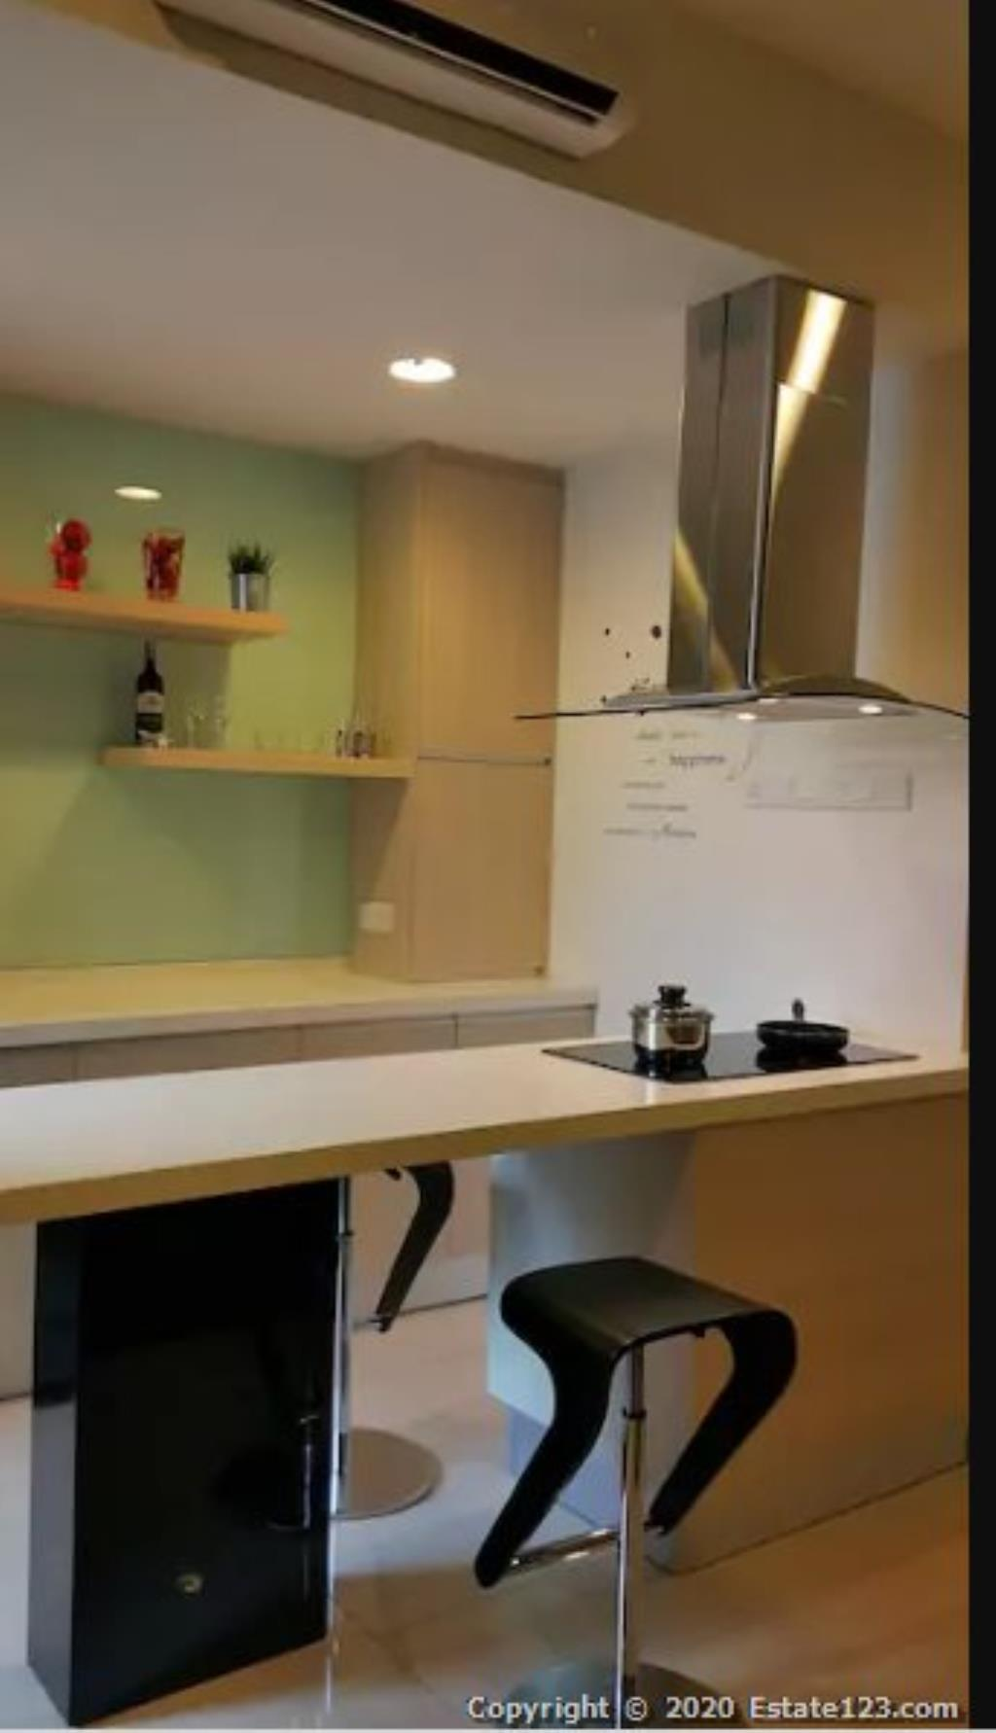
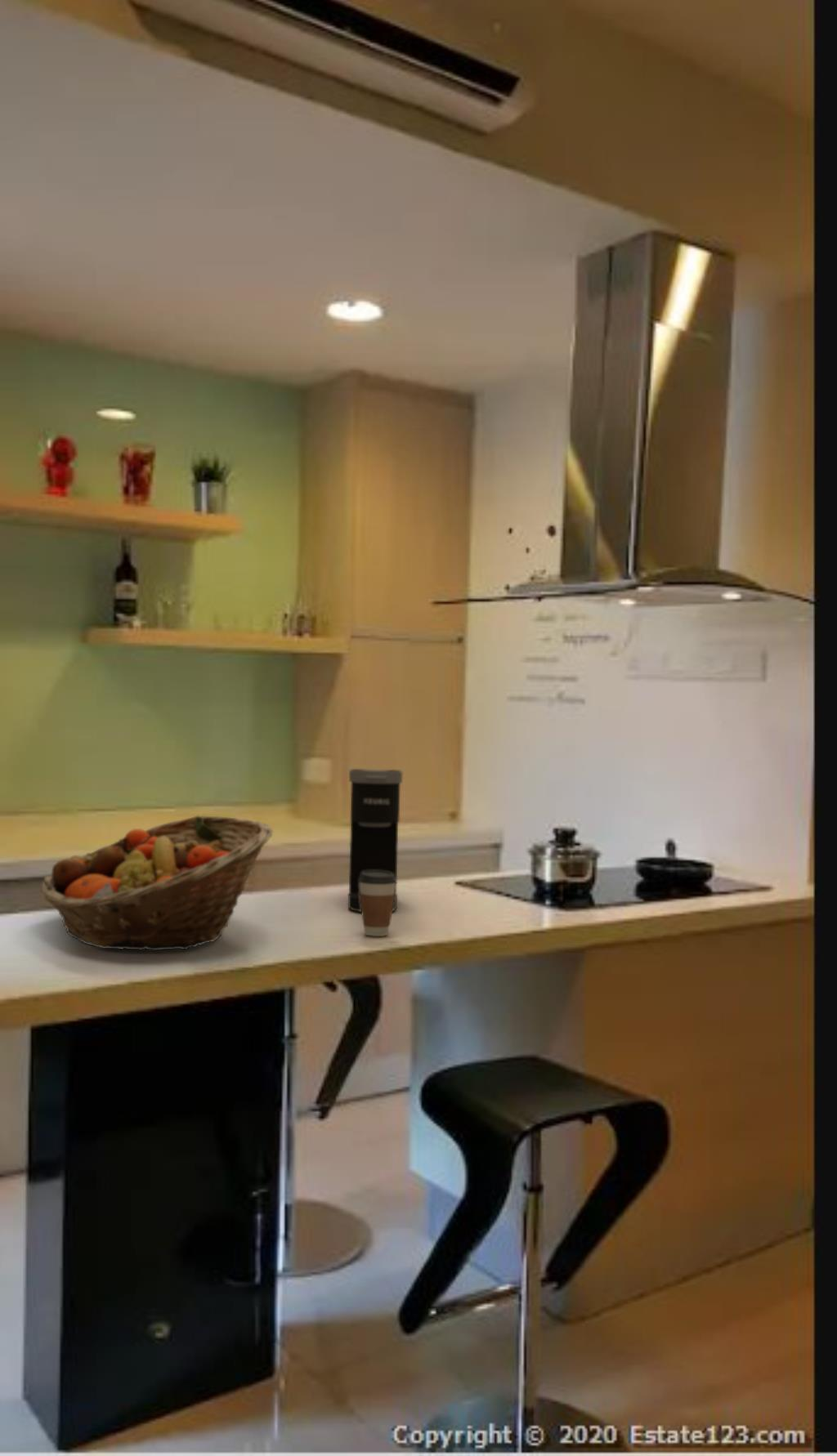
+ fruit basket (158, 877)
+ coffee maker (374, 836)
+ coffee cup (377, 903)
